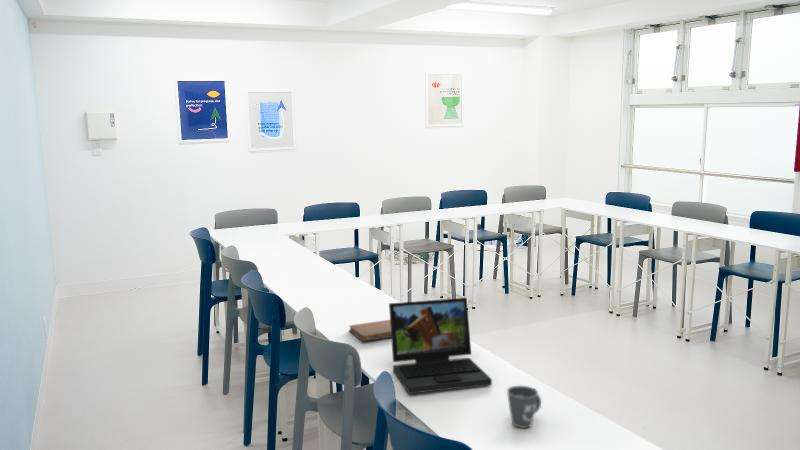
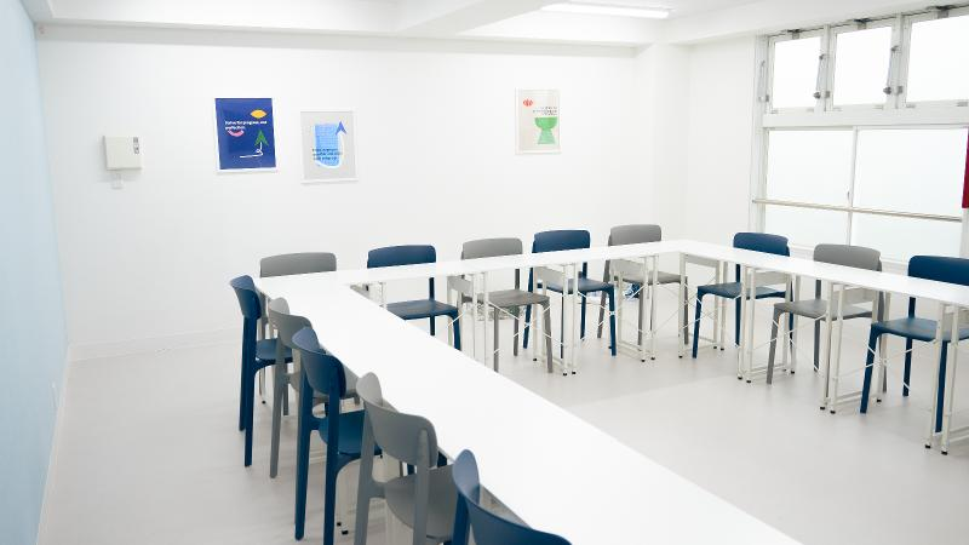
- notebook (382, 329)
- mug (525, 406)
- laptop (438, 341)
